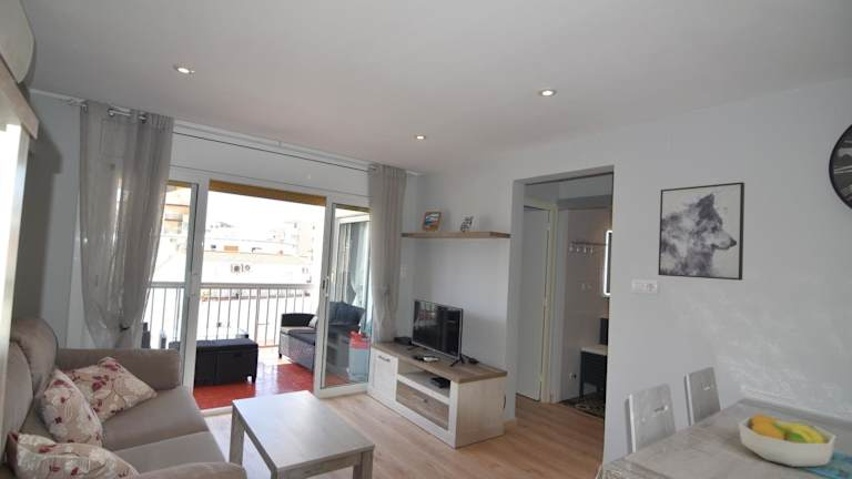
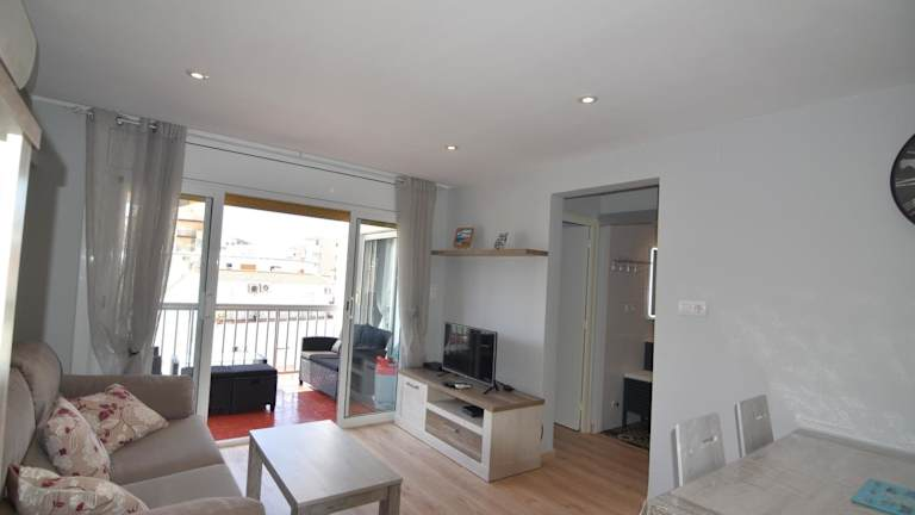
- fruit bowl (785, 436)
- wall art (698, 232)
